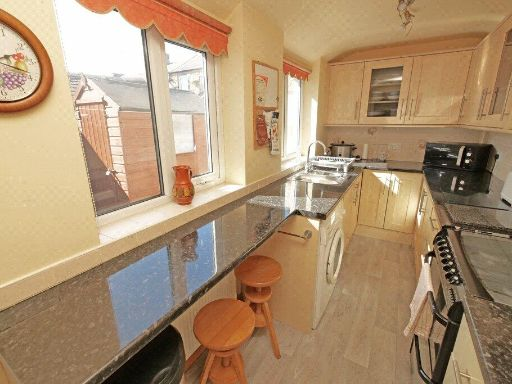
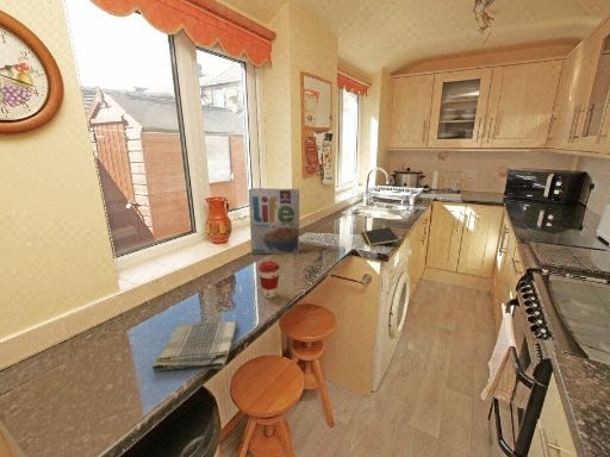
+ notepad (378, 236)
+ dish towel (199, 342)
+ cereal box (274, 221)
+ coffee cup (269, 280)
